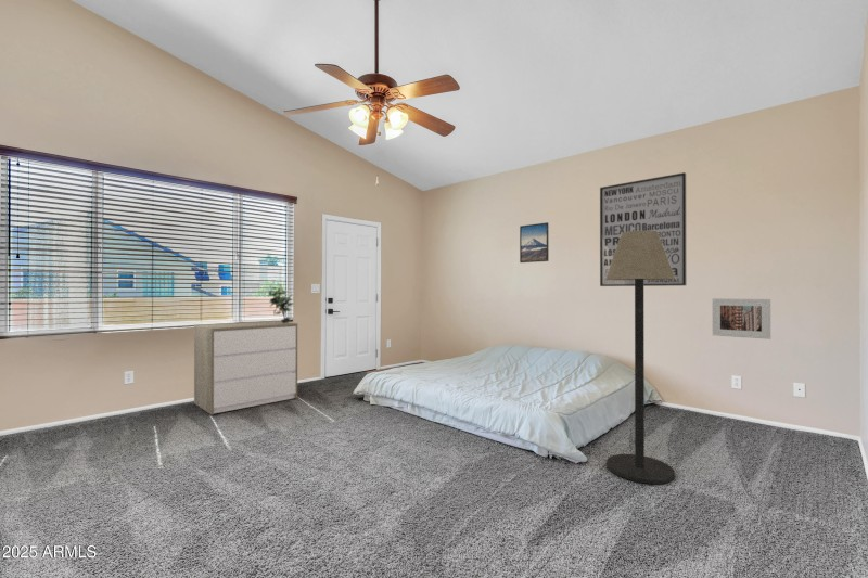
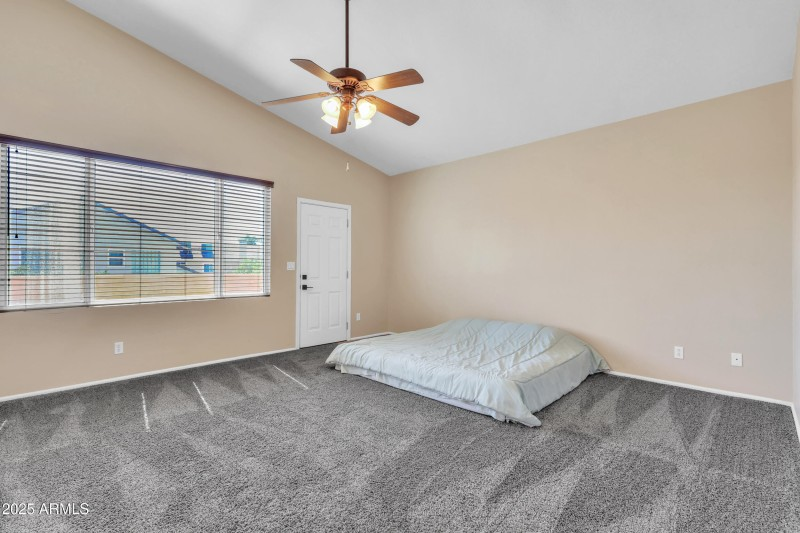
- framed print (534, 243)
- floor lamp (639, 350)
- dresser (246, 362)
- potted plant (279, 304)
- wall art (640, 230)
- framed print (740, 318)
